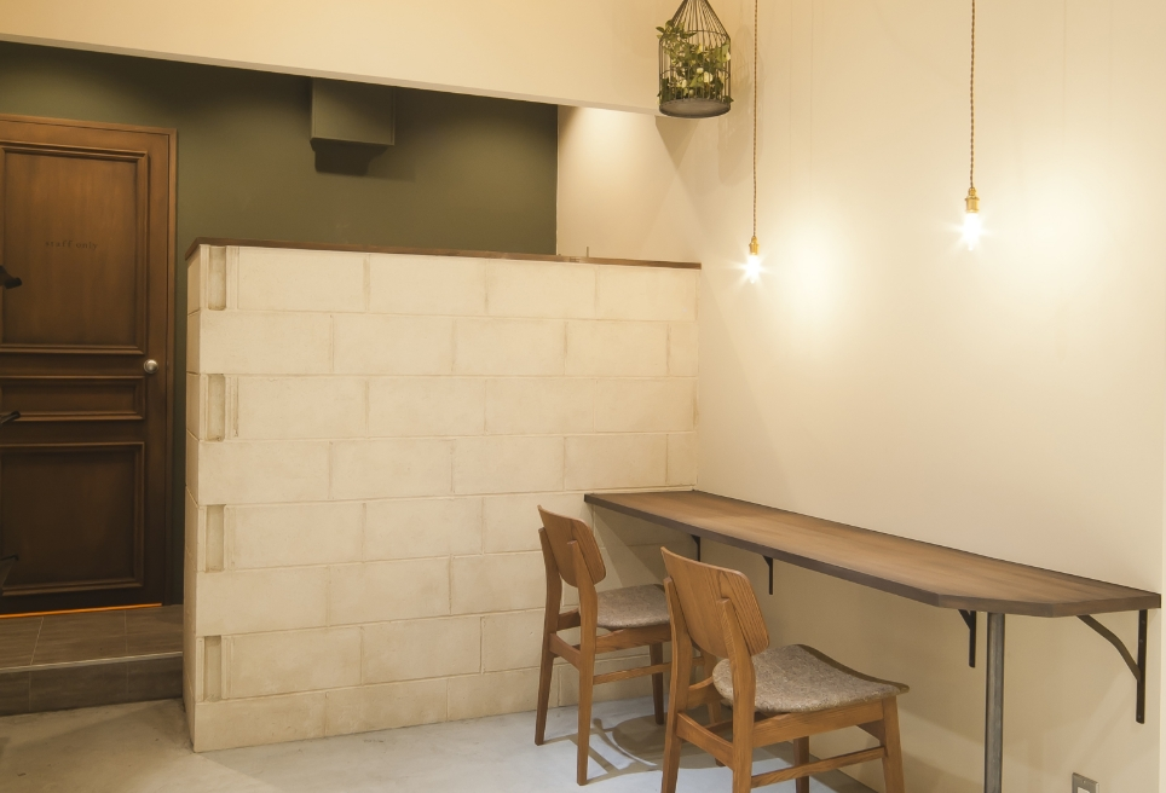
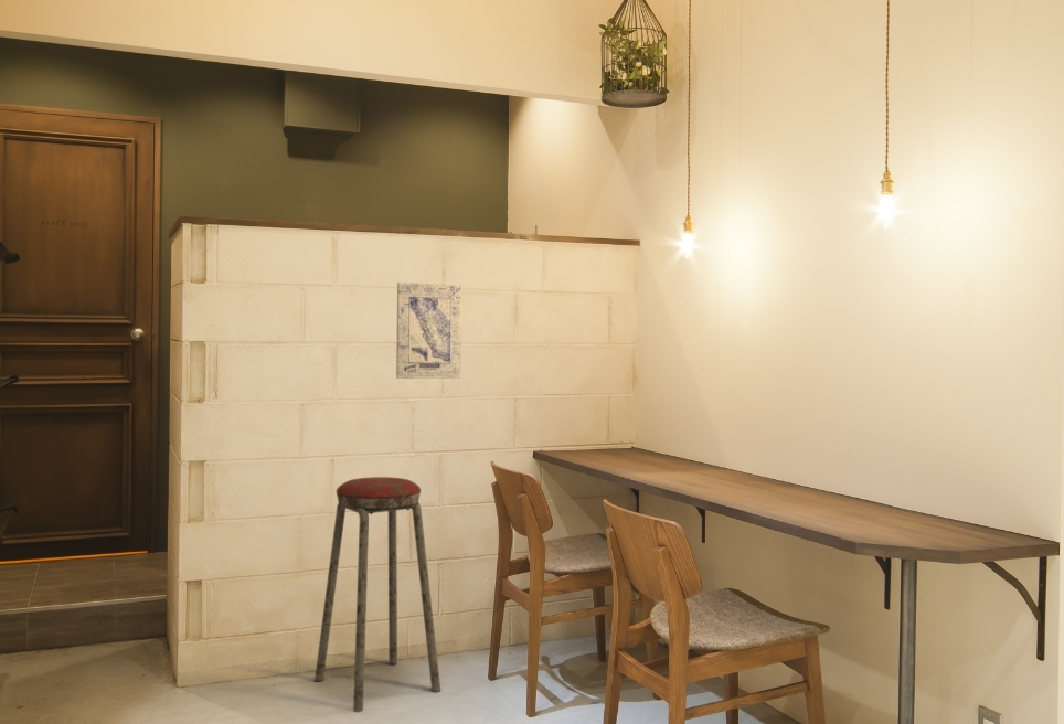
+ music stool (389, 583)
+ wall art (428, 330)
